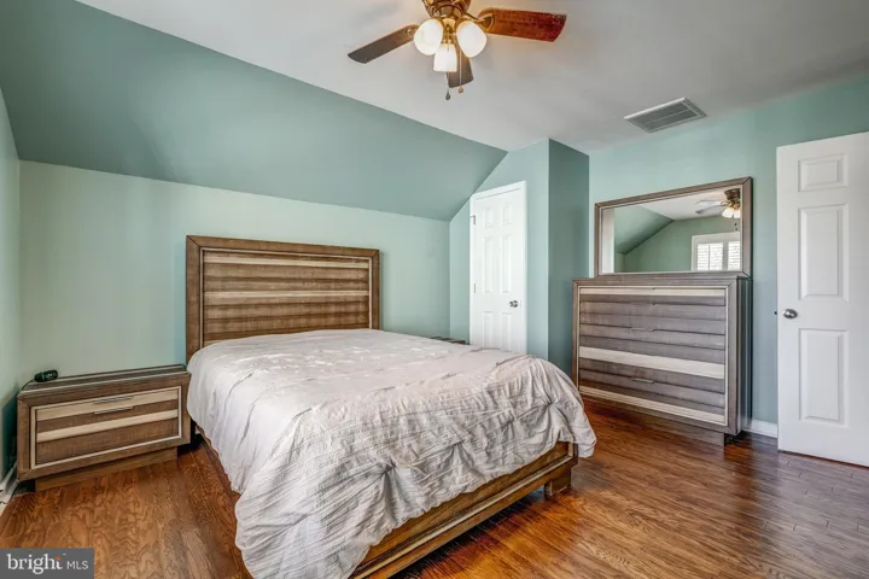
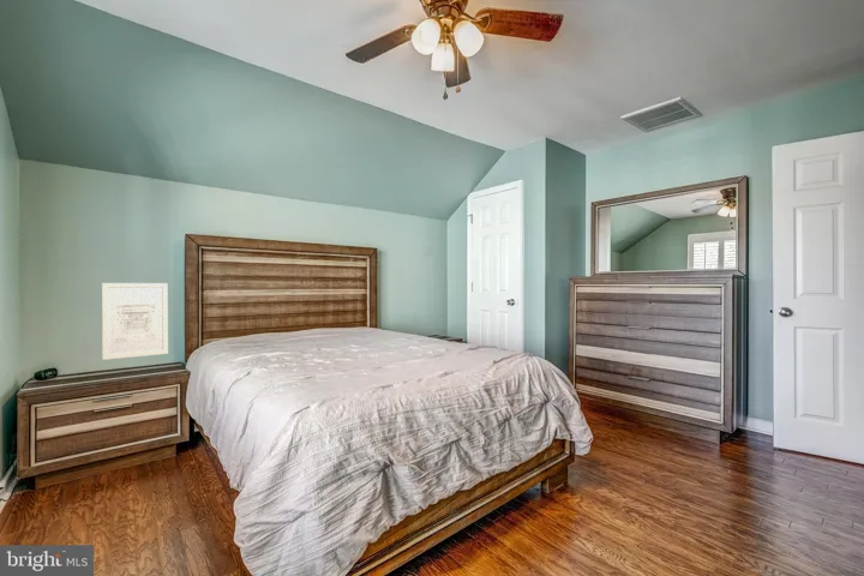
+ wall art (136, 319)
